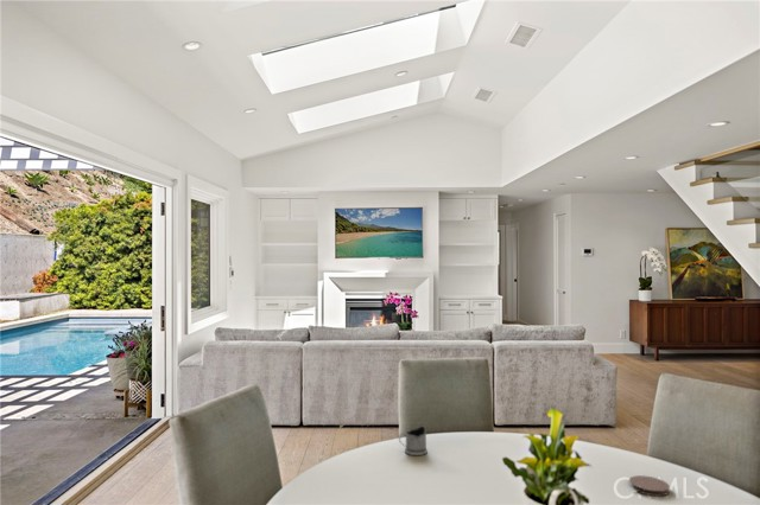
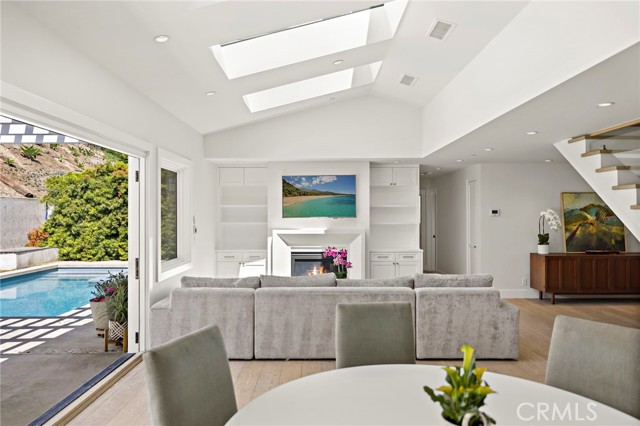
- coaster (648, 485)
- tea glass holder (412, 440)
